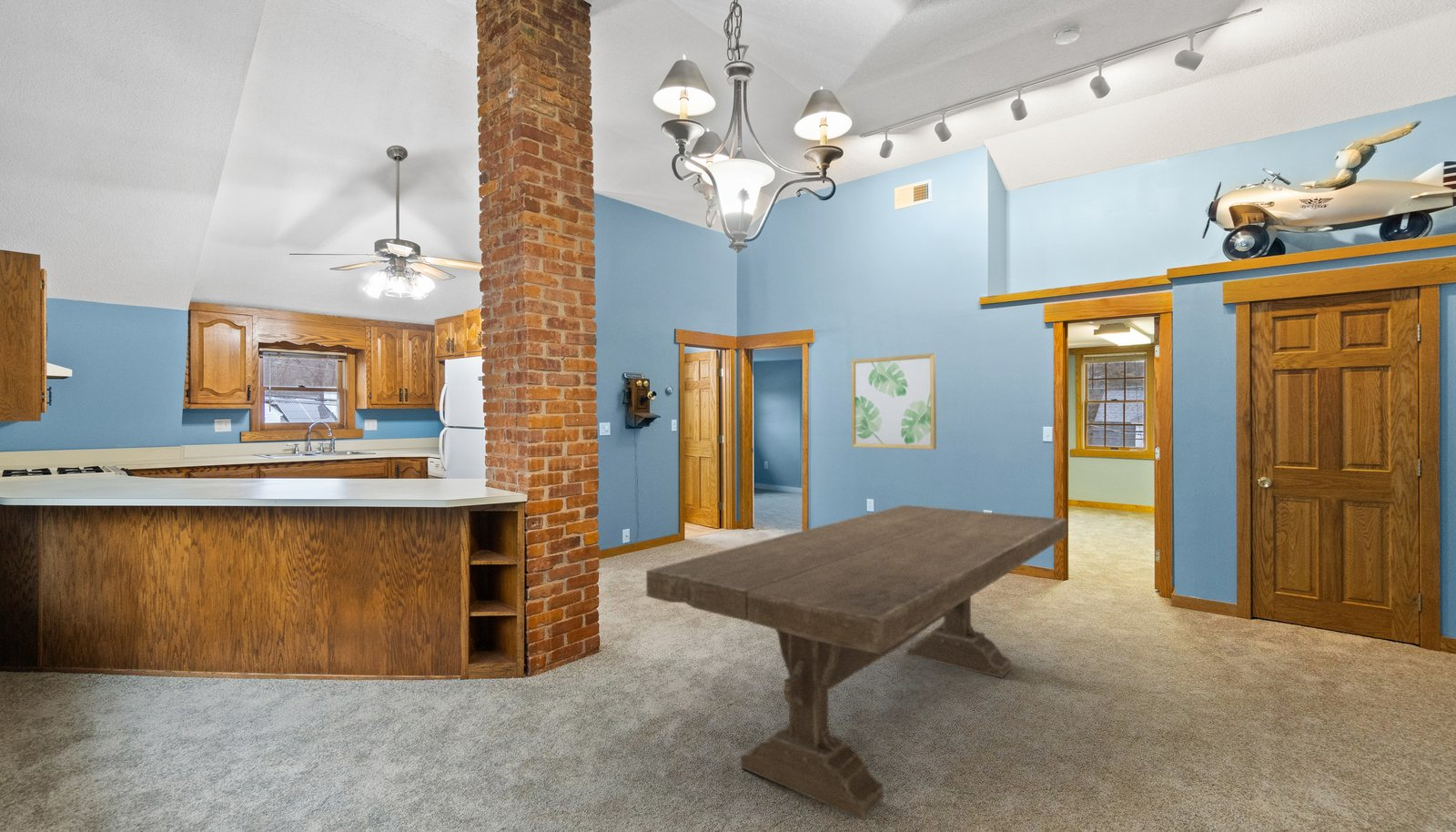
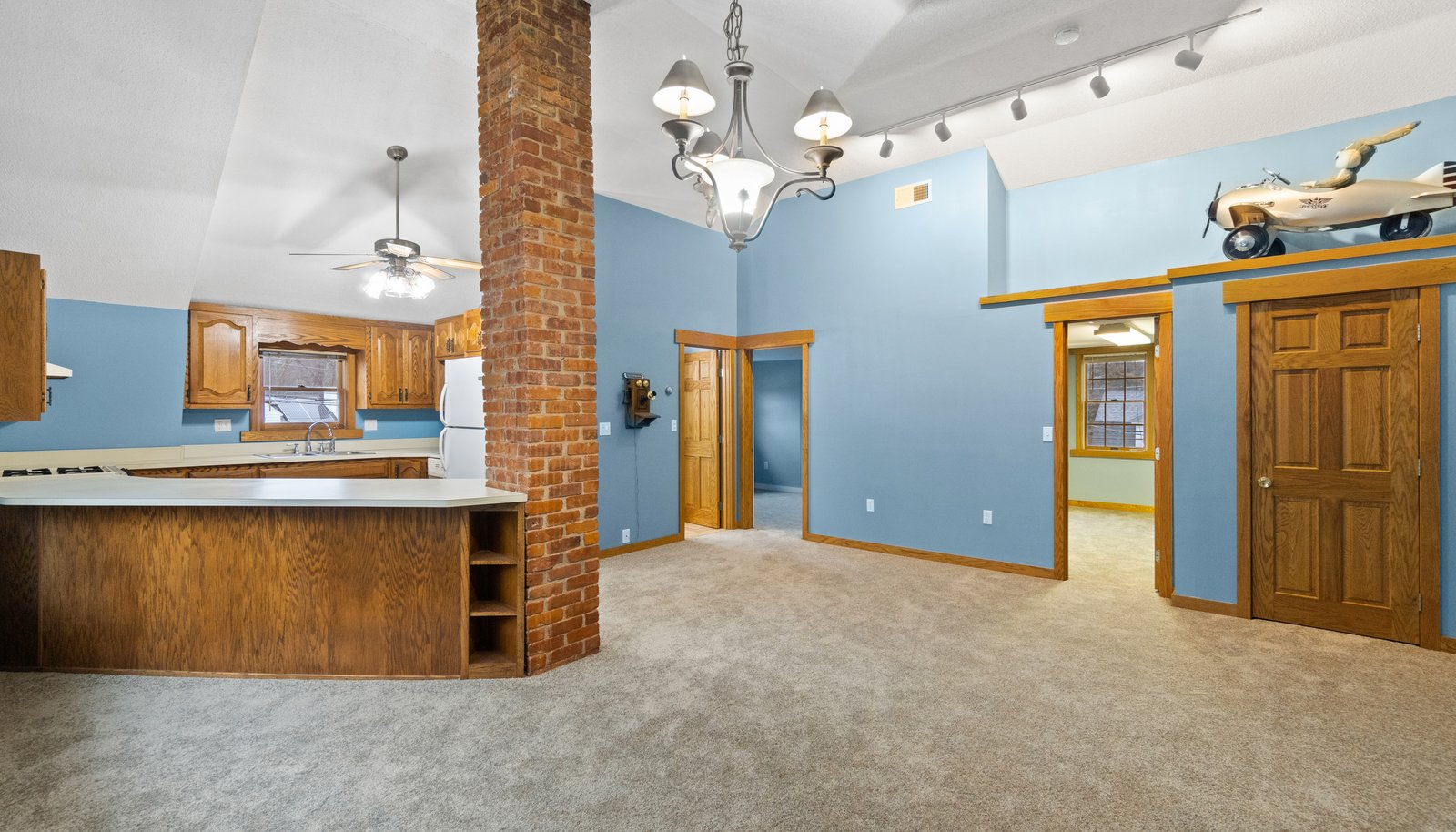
- dining table (895, 625)
- wall art (892, 402)
